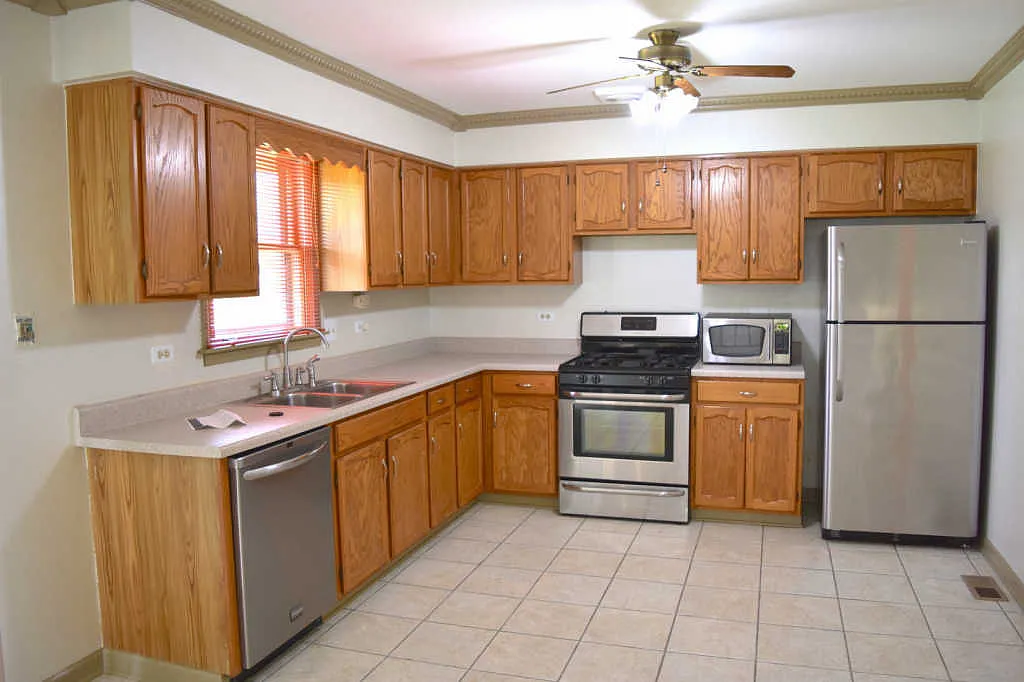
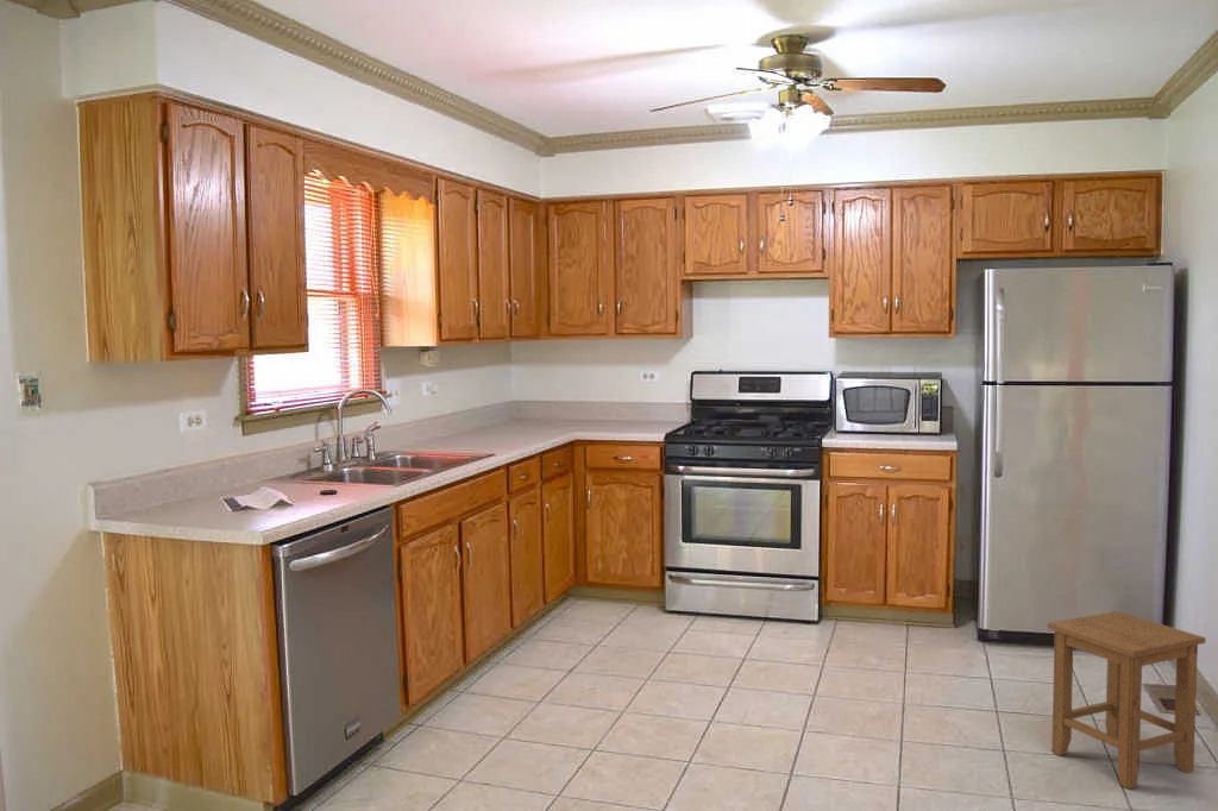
+ stool (1122, 696)
